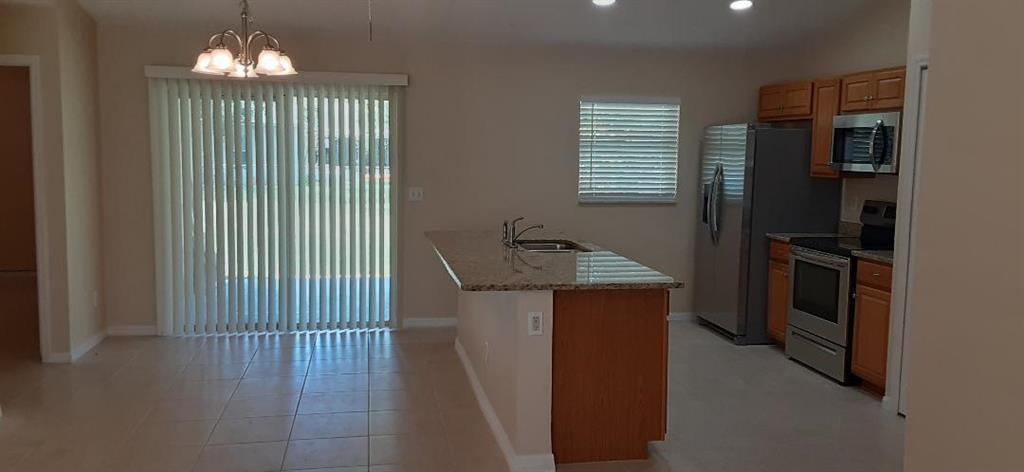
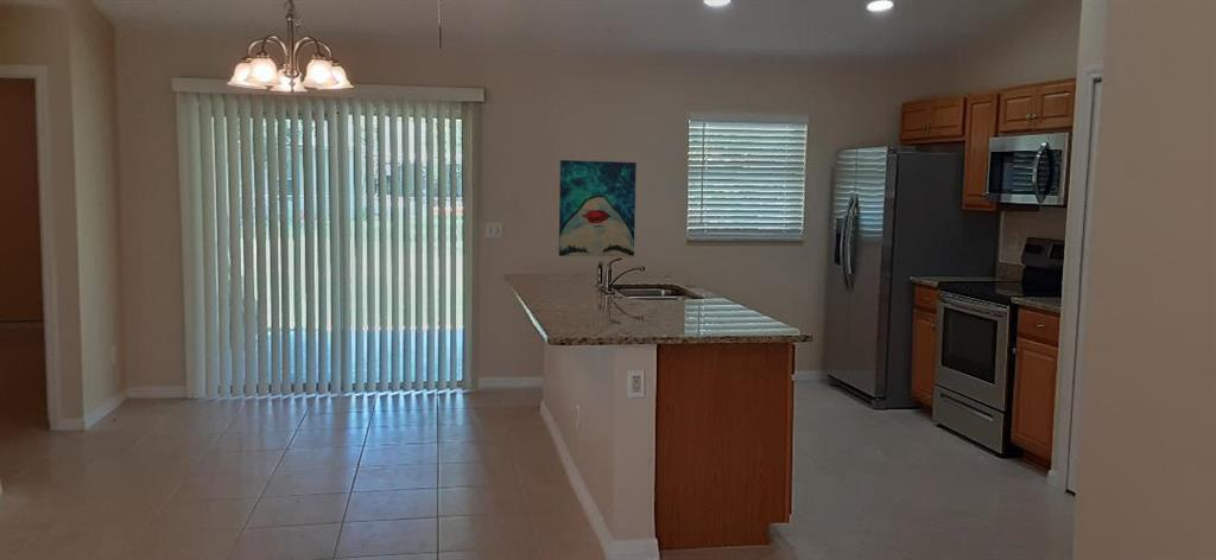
+ wall art (597, 209)
